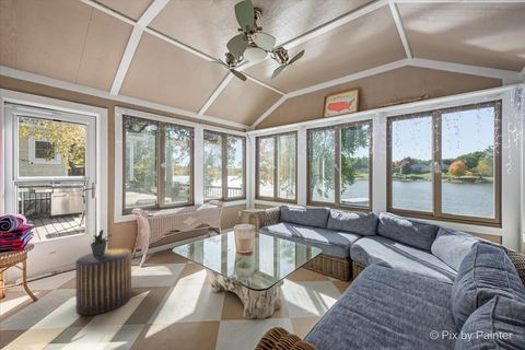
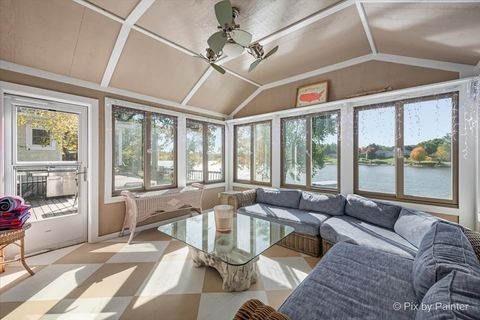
- potted plant (101, 242)
- stool (105, 278)
